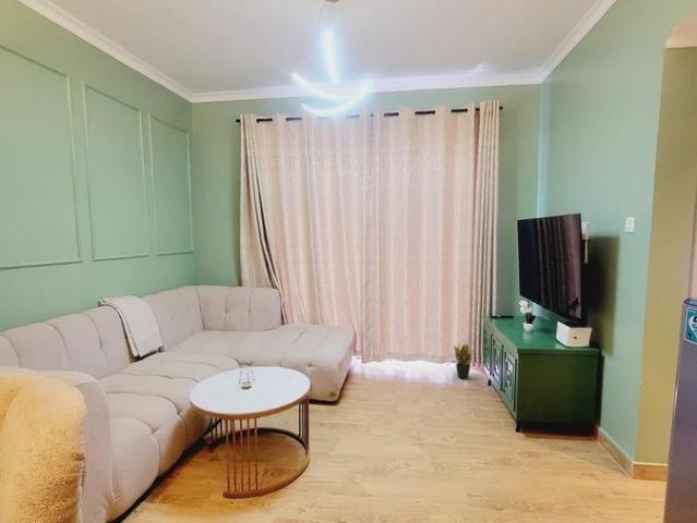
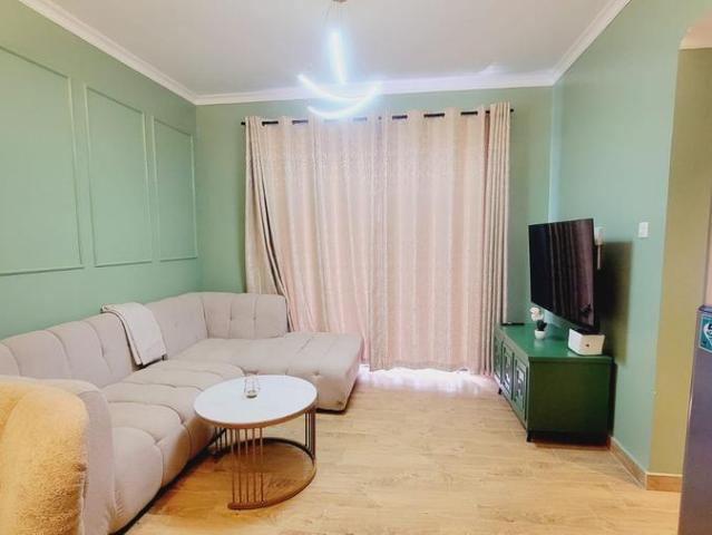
- potted plant (464, 360)
